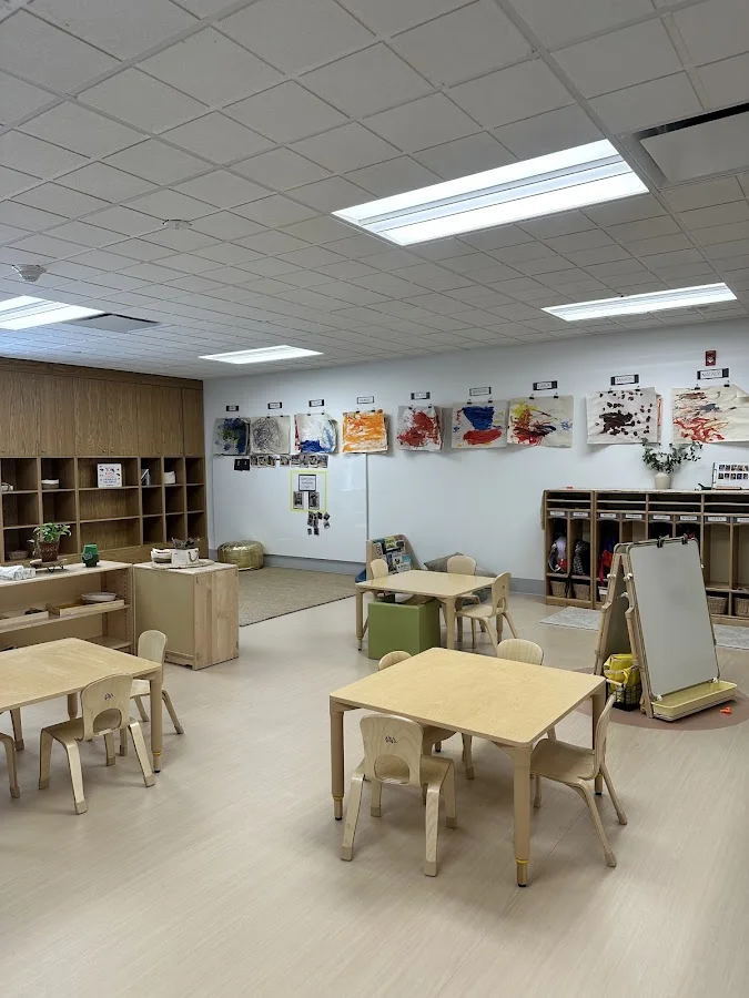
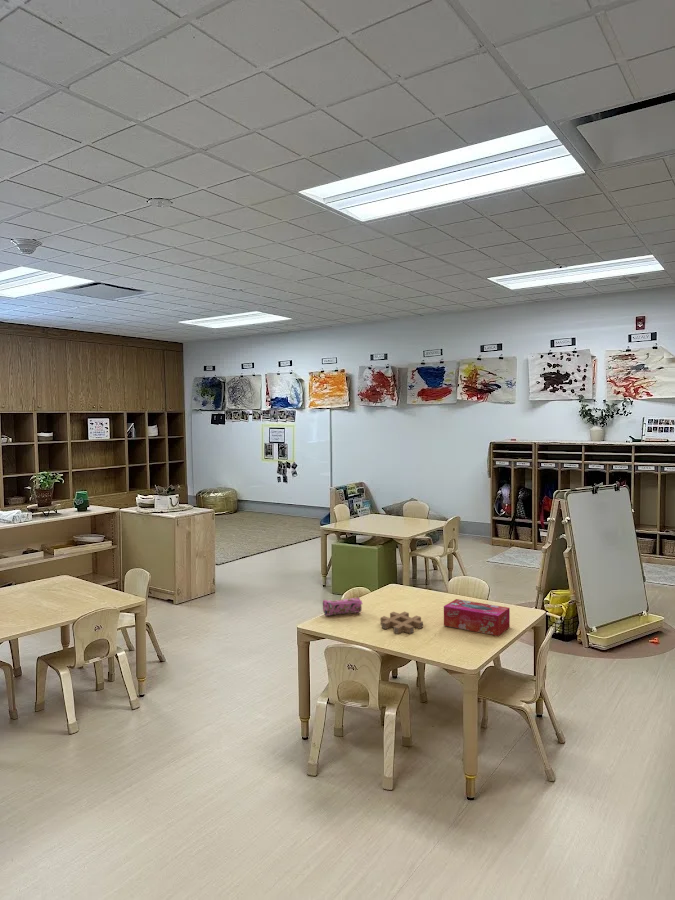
+ tissue box (476, 616)
+ wooden puzzle (401, 622)
+ pencil case (342, 606)
